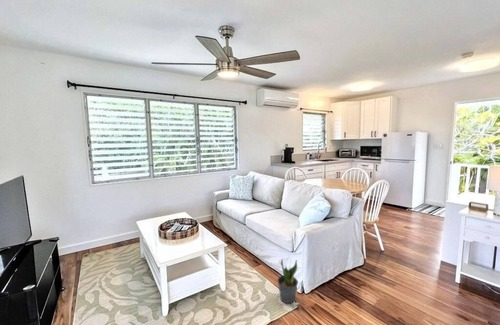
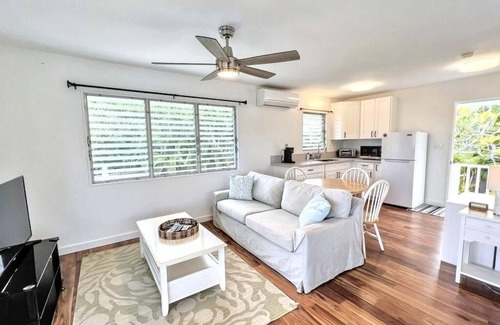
- potted plant (287, 277)
